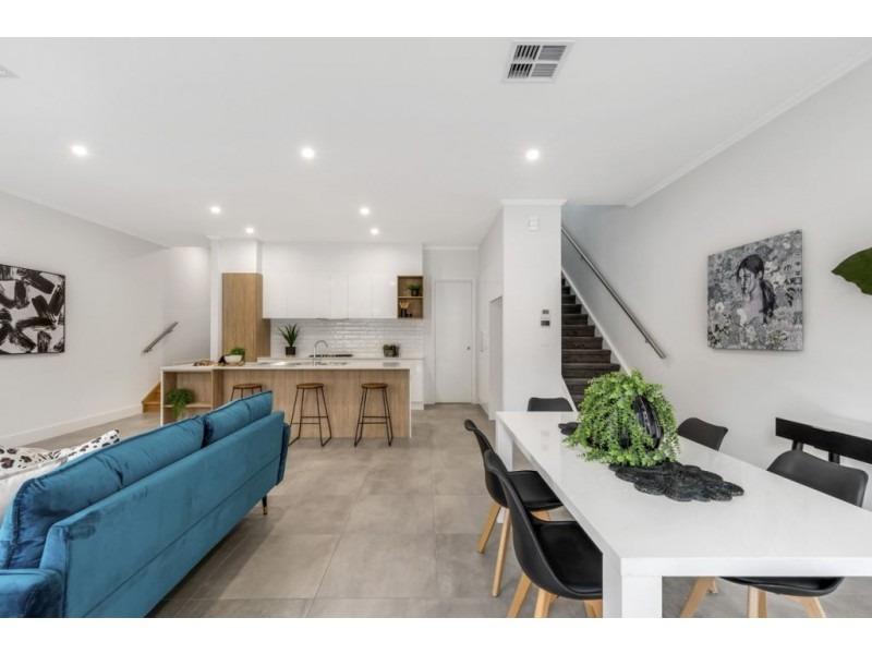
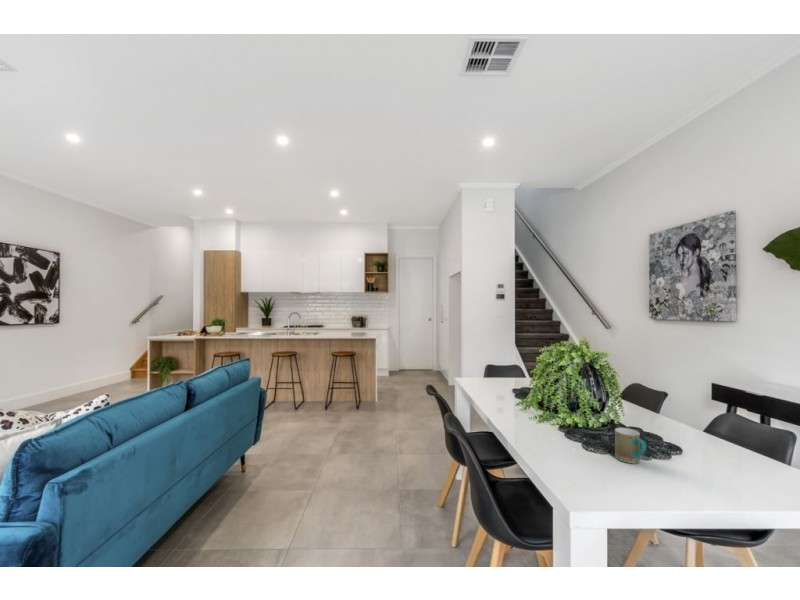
+ mug (631, 447)
